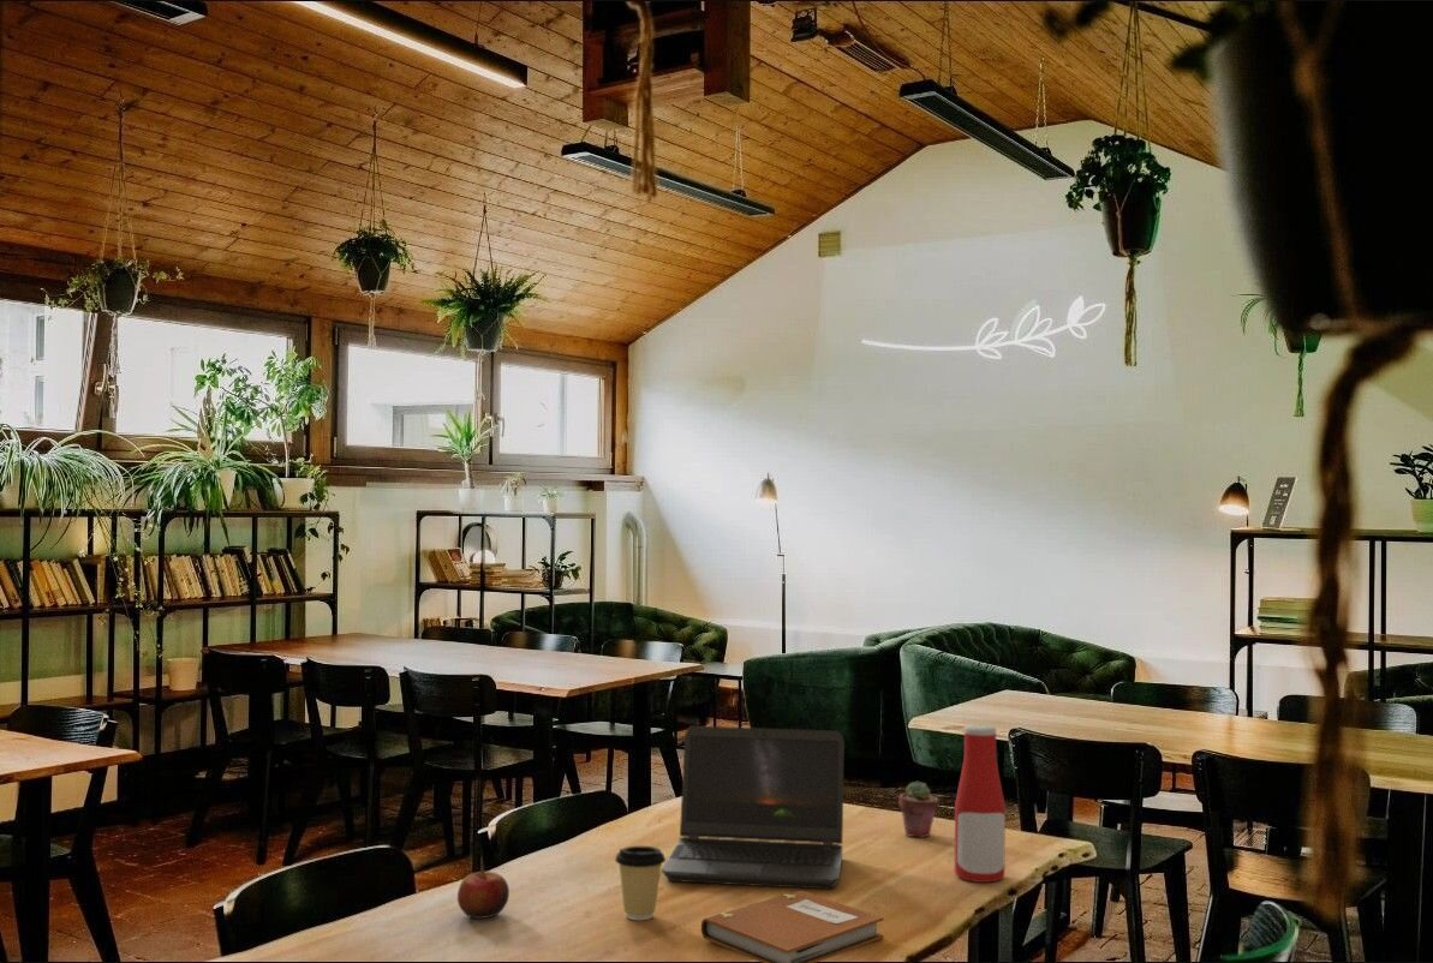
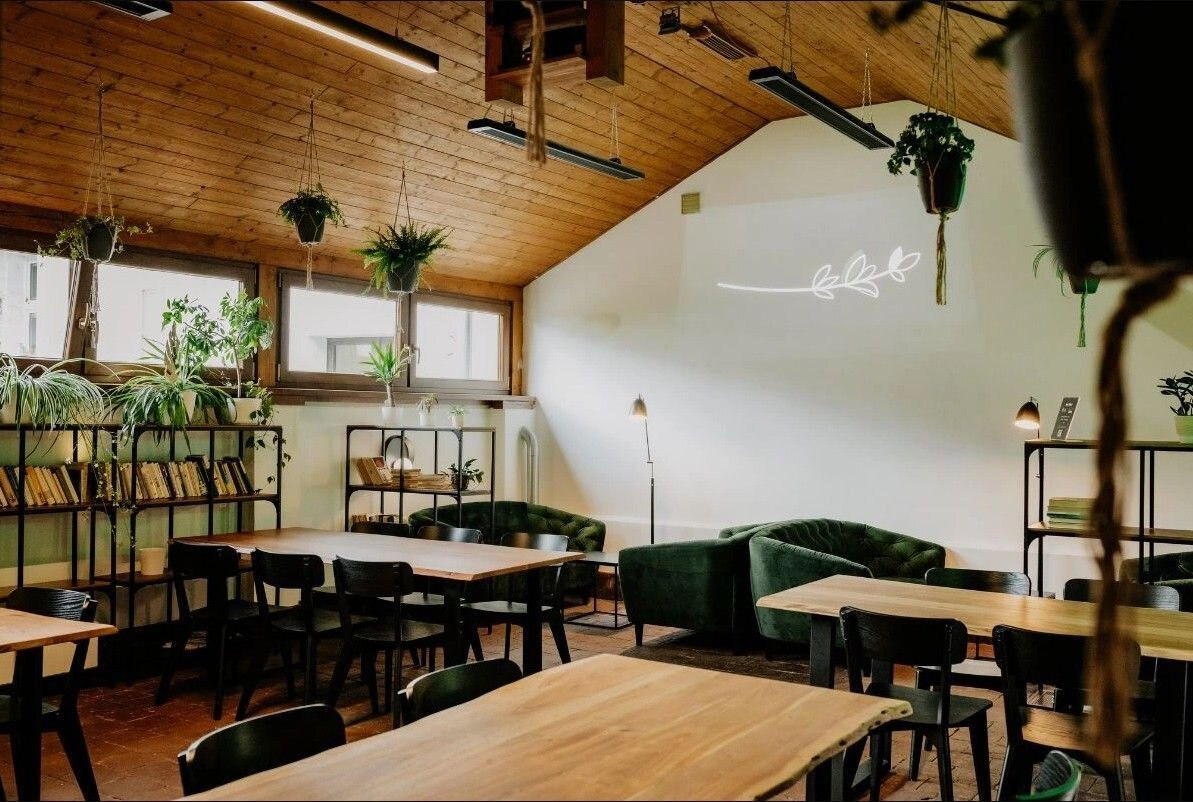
- notebook (794, 926)
- laptop computer (757, 802)
- apple (483, 892)
- coffee cup (639, 881)
- potted succulent (918, 807)
- bottle (979, 801)
